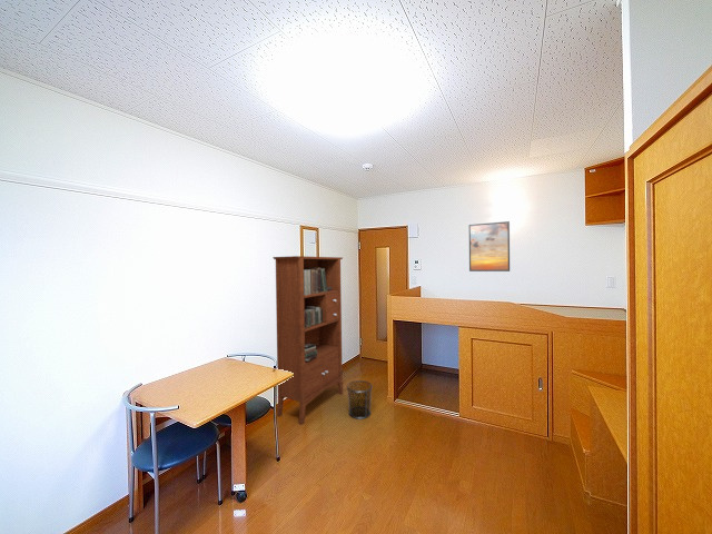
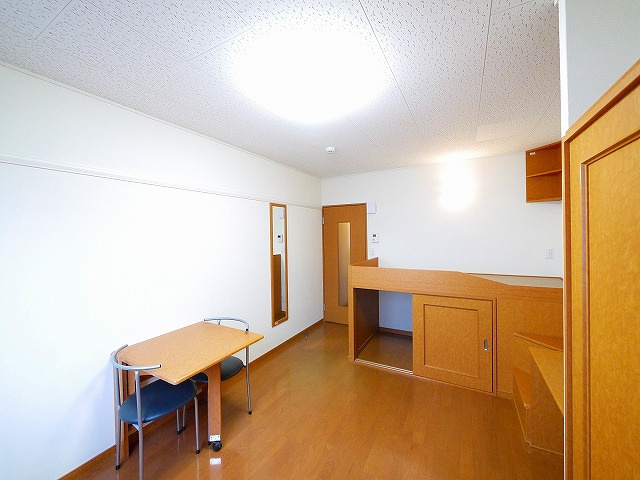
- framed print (488, 247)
- bookcase (313, 330)
- waste bin (358, 399)
